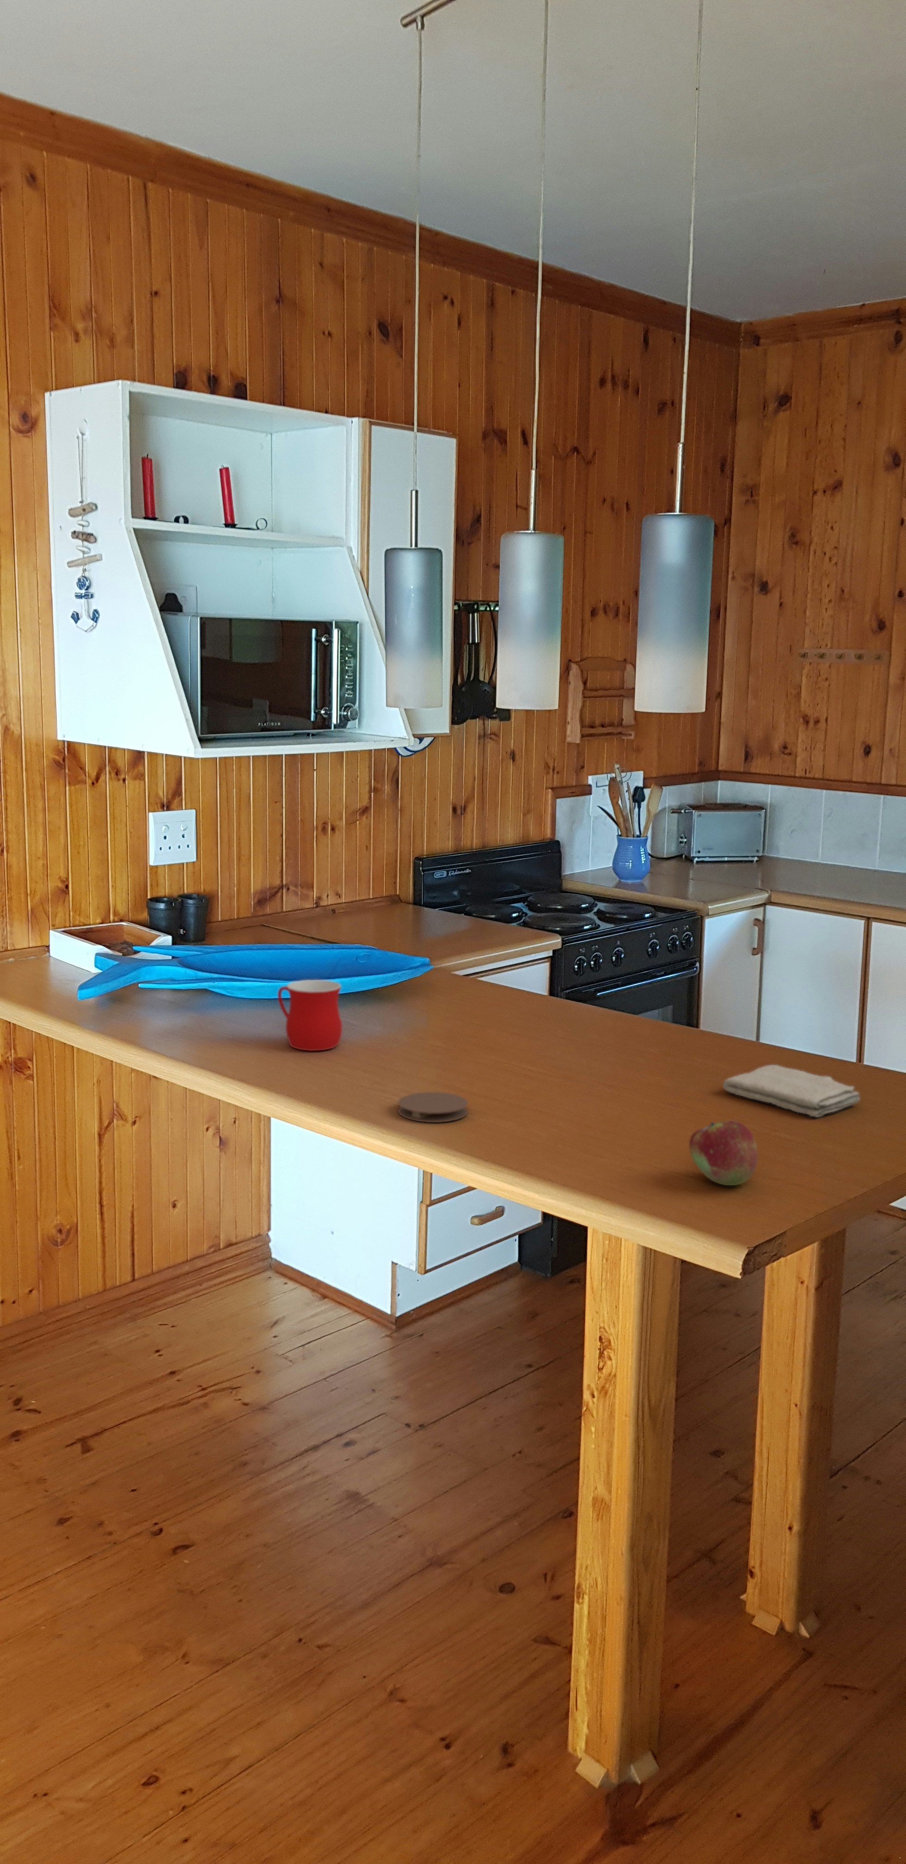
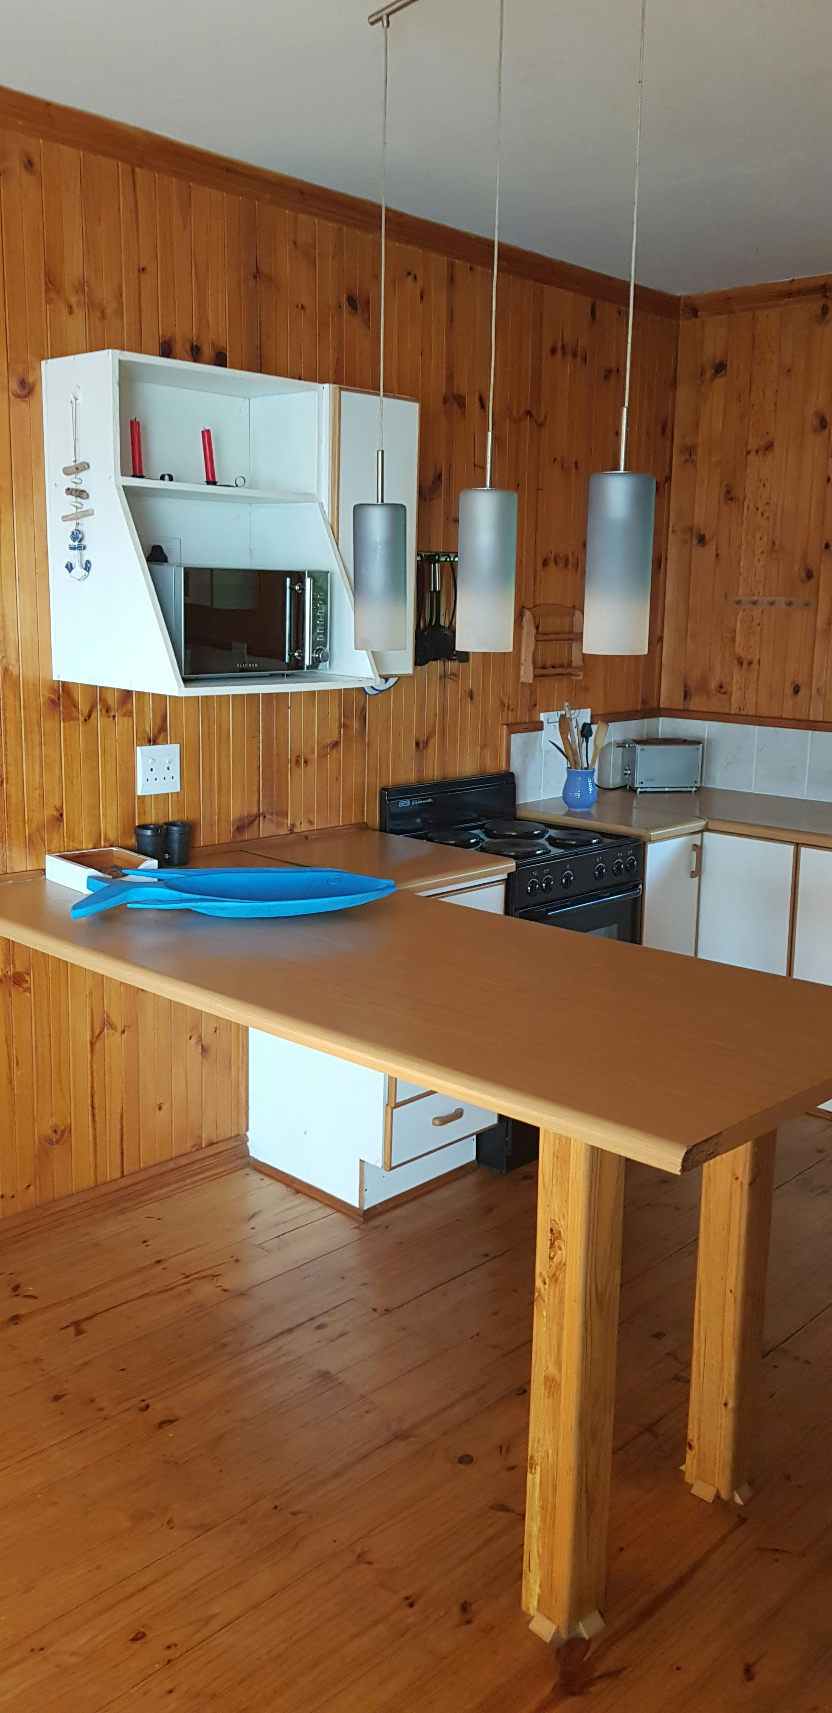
- mug (308, 1014)
- coaster (433, 1107)
- fruit (723, 1151)
- washcloth (791, 1088)
